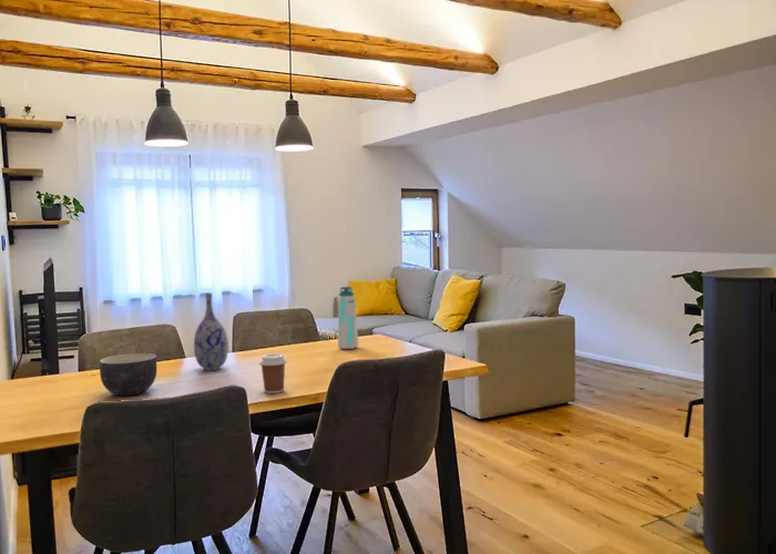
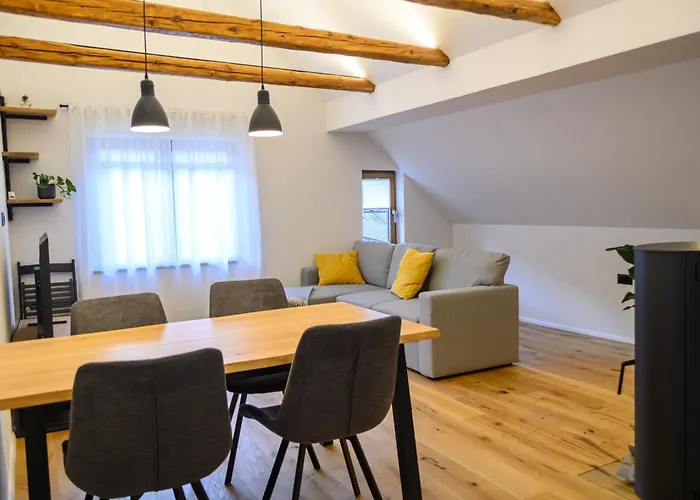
- bowl (129, 375)
- water bottle (347, 317)
- coffee cup (273, 373)
- vase (210, 330)
